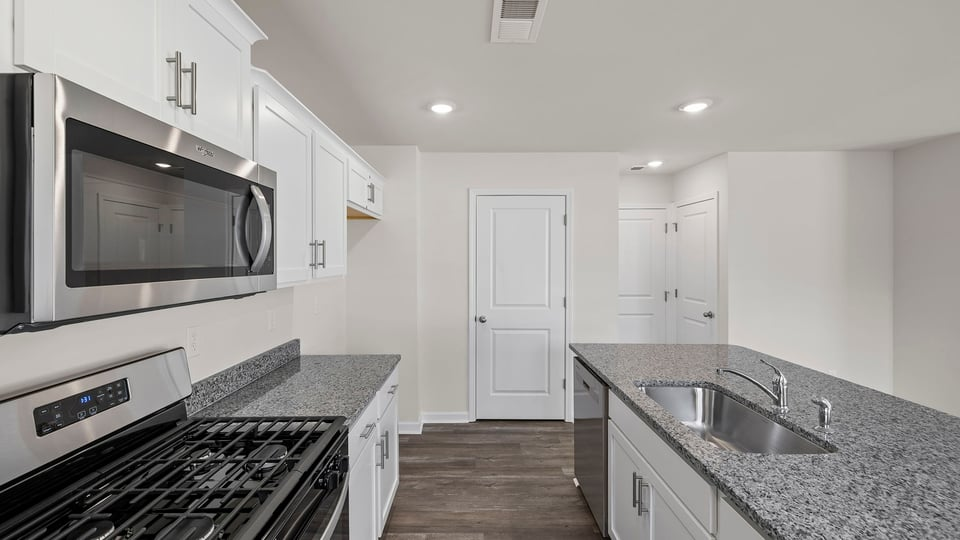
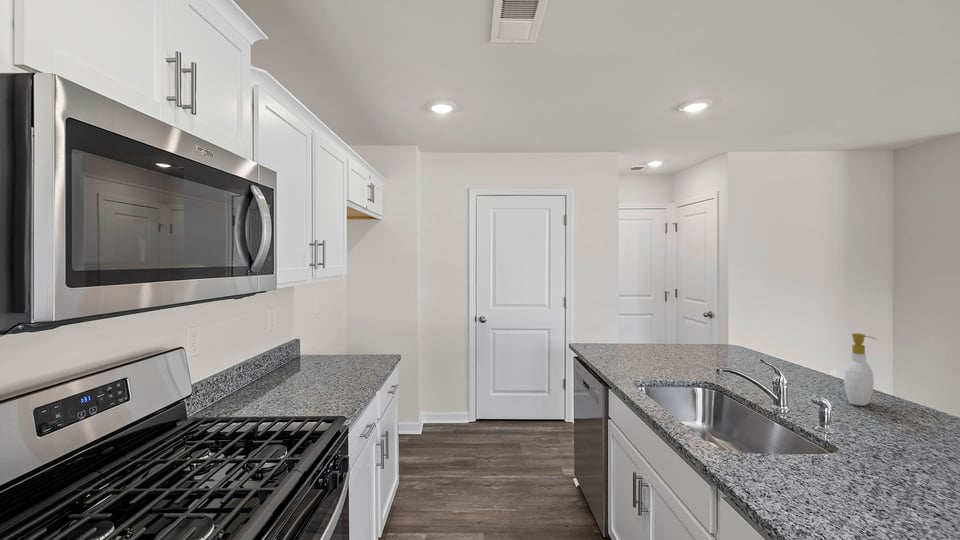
+ soap bottle (860, 368)
